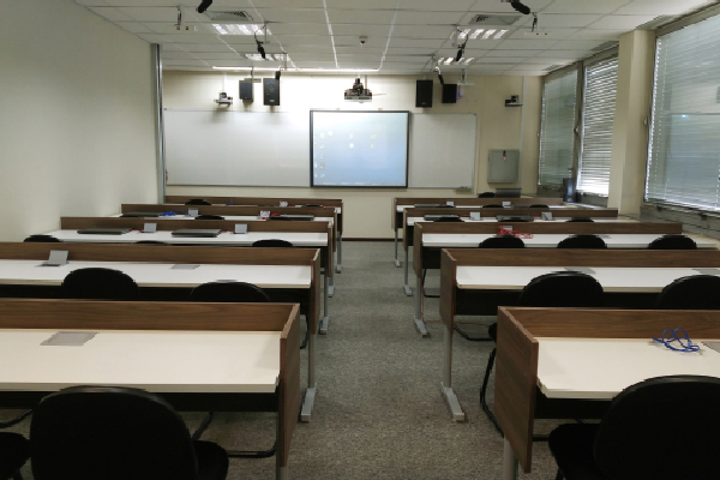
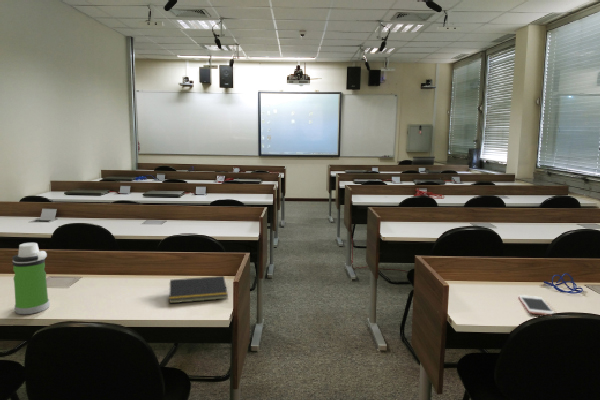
+ notepad (198, 288)
+ water bottle (31, 276)
+ cell phone (535, 304)
